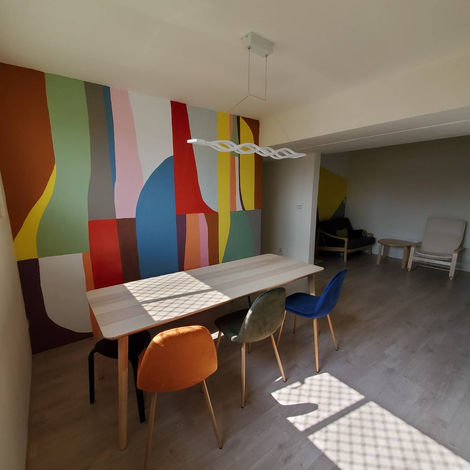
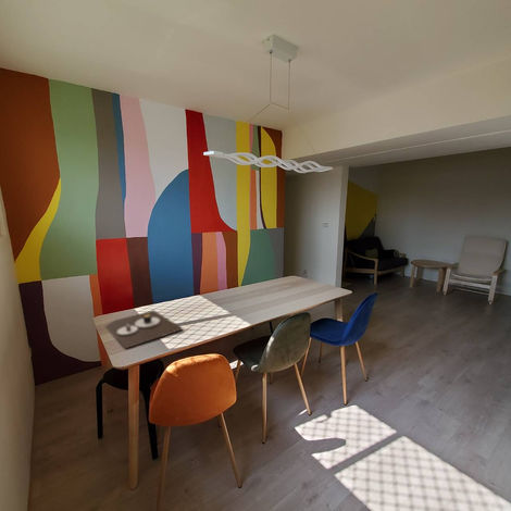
+ place mat (141, 322)
